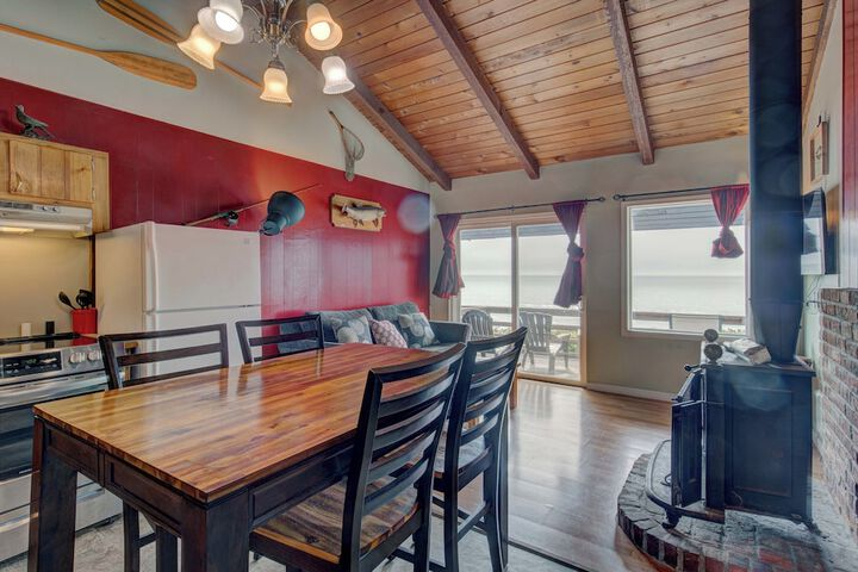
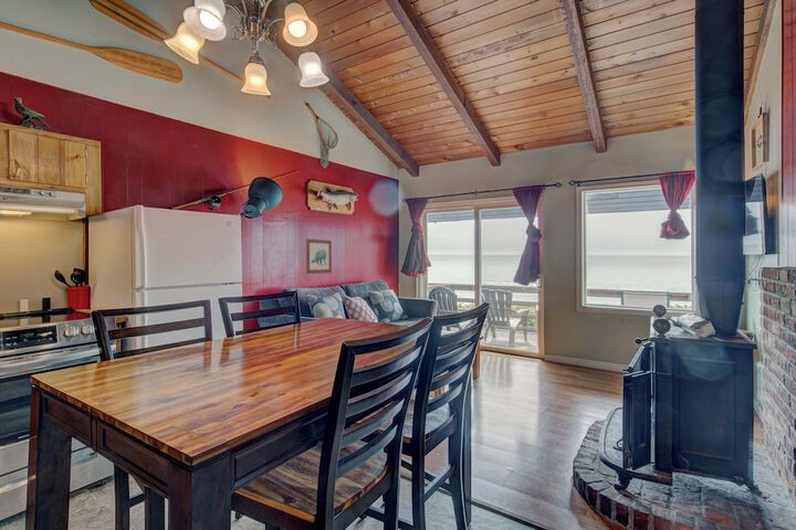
+ wall art (318, 256)
